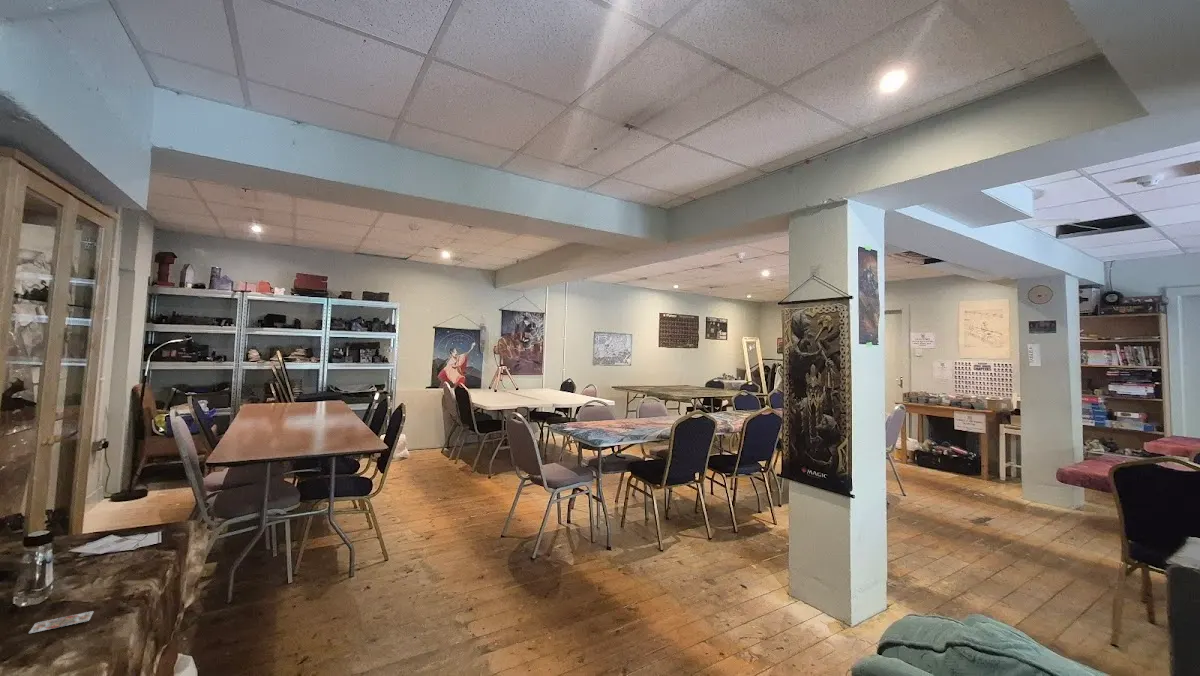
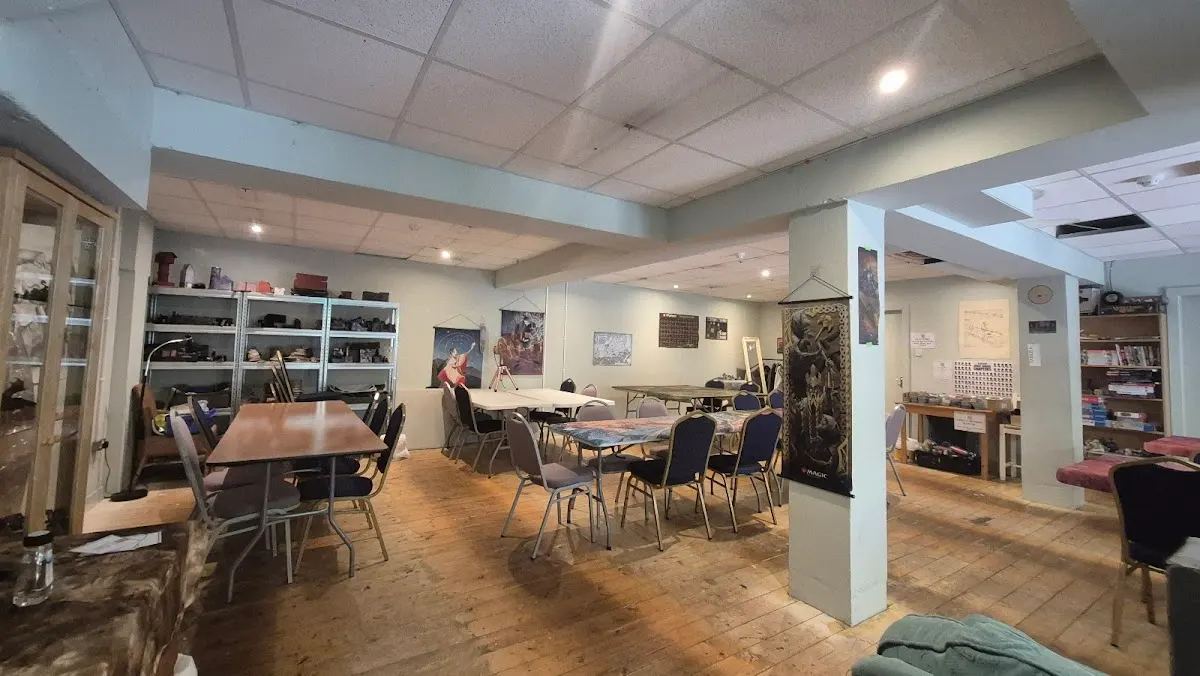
- playing card (62, 621)
